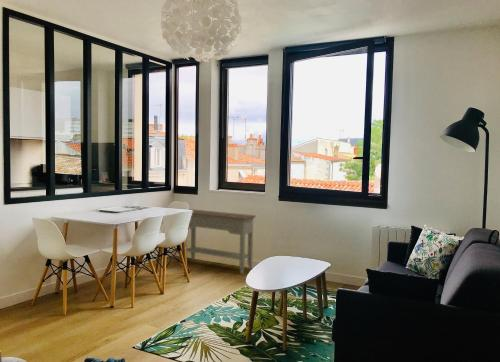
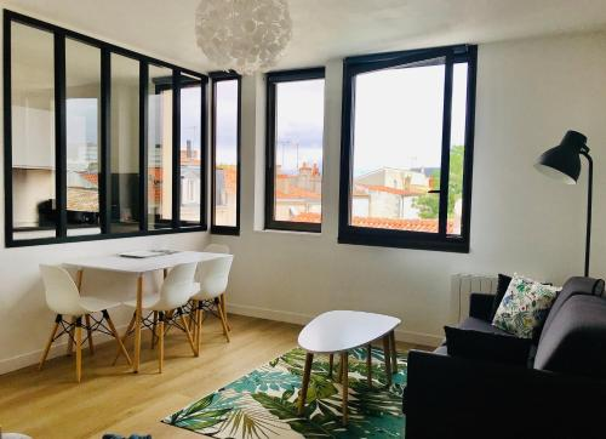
- console table (213, 249)
